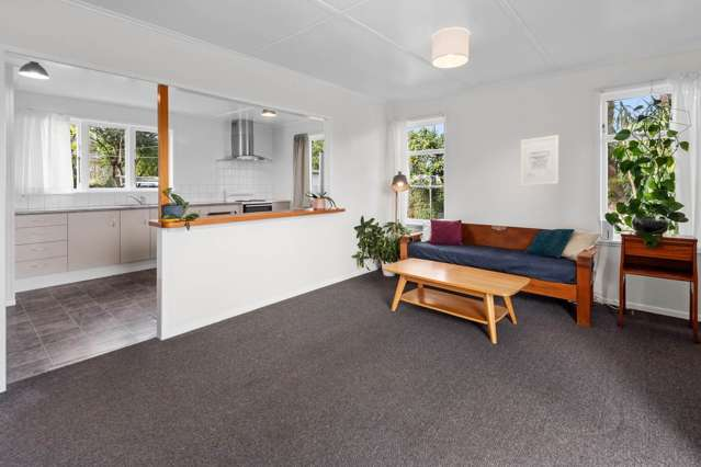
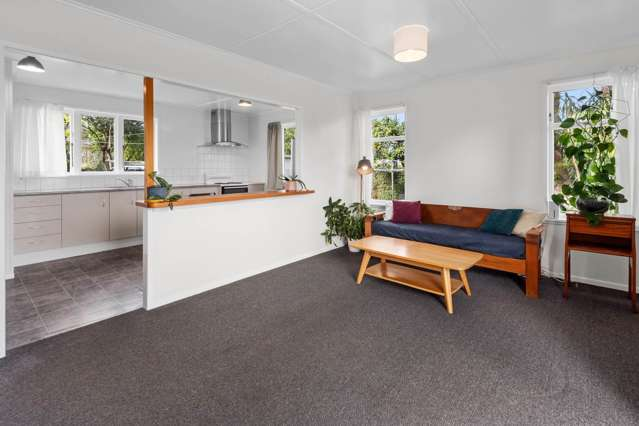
- wall art (539, 161)
